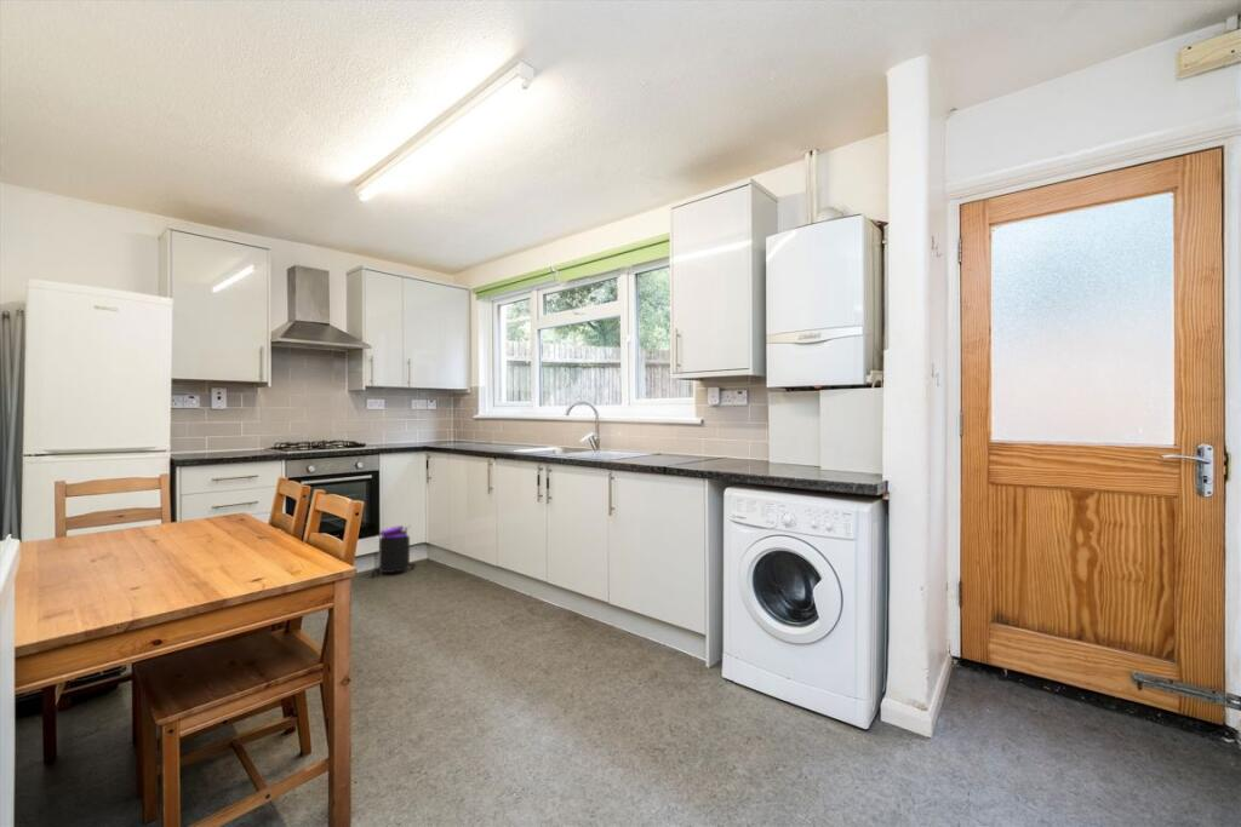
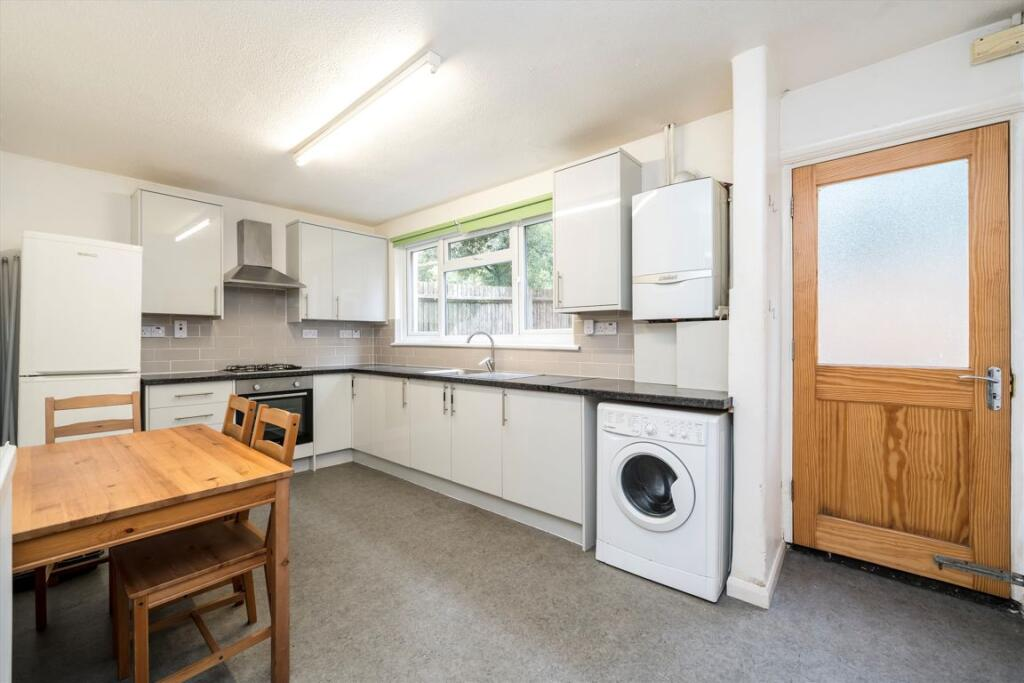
- trash can (391, 549)
